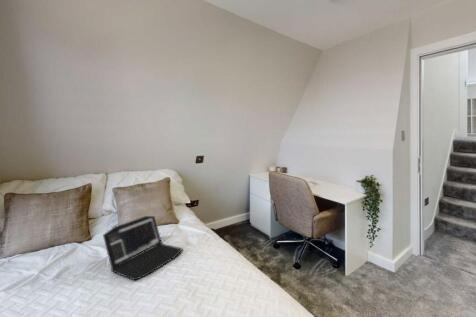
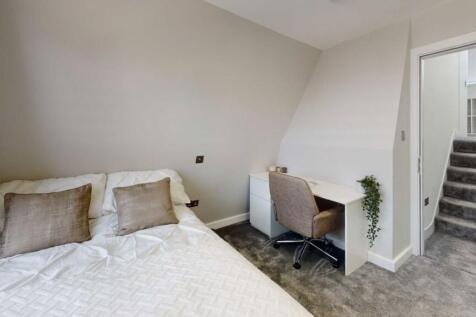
- laptop (146, 242)
